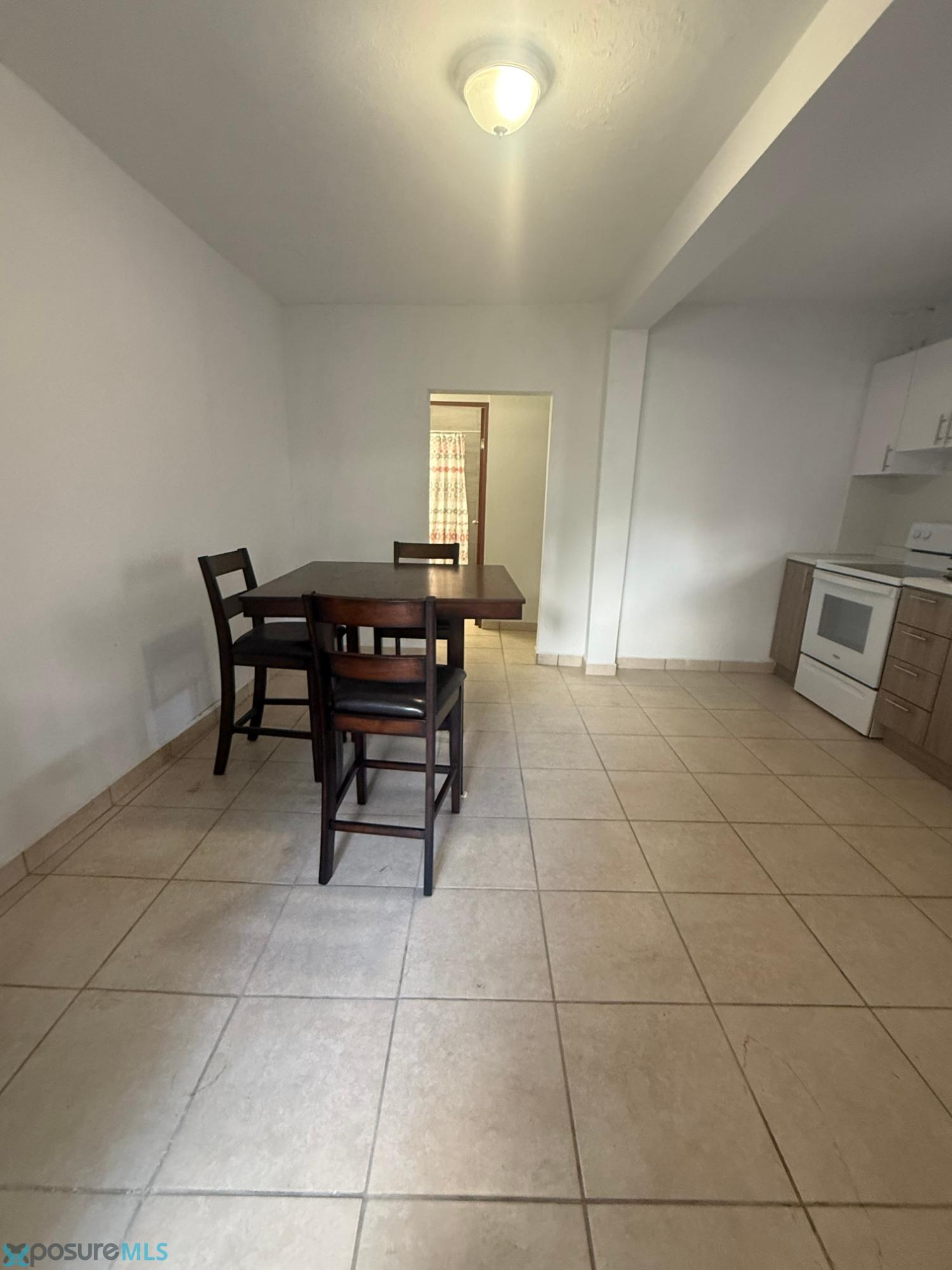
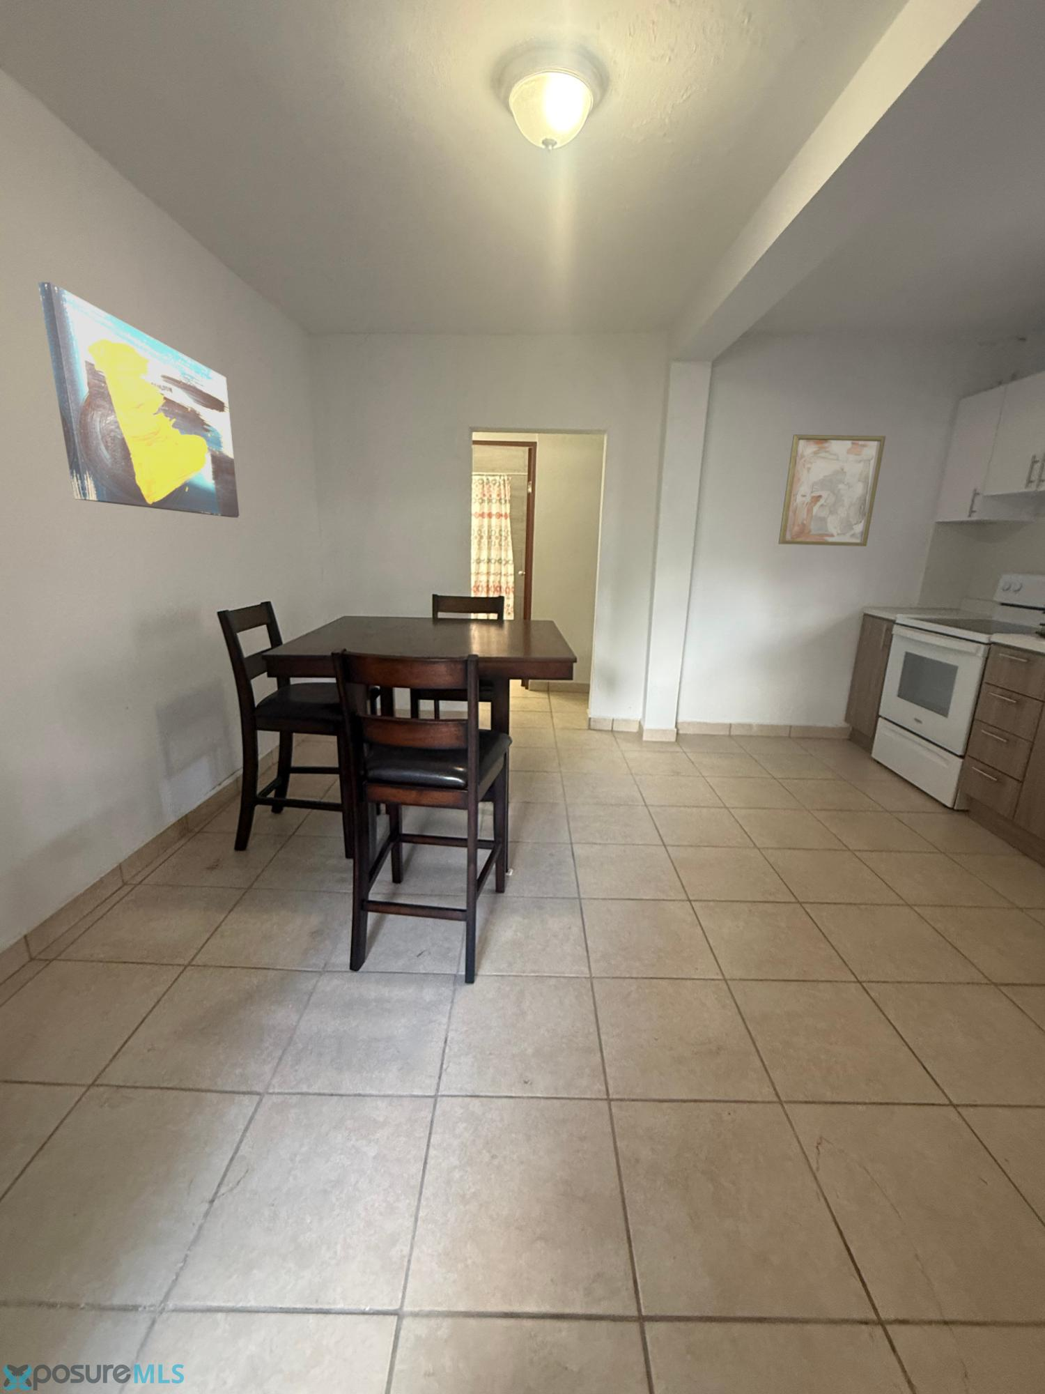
+ wall art (831, 492)
+ wall art (162, 428)
